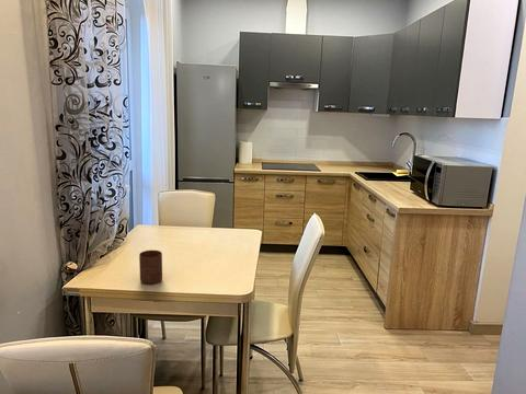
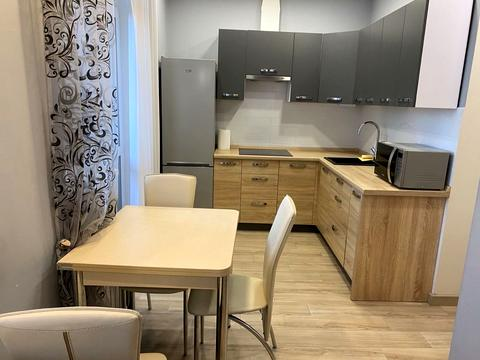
- cup (149, 266)
